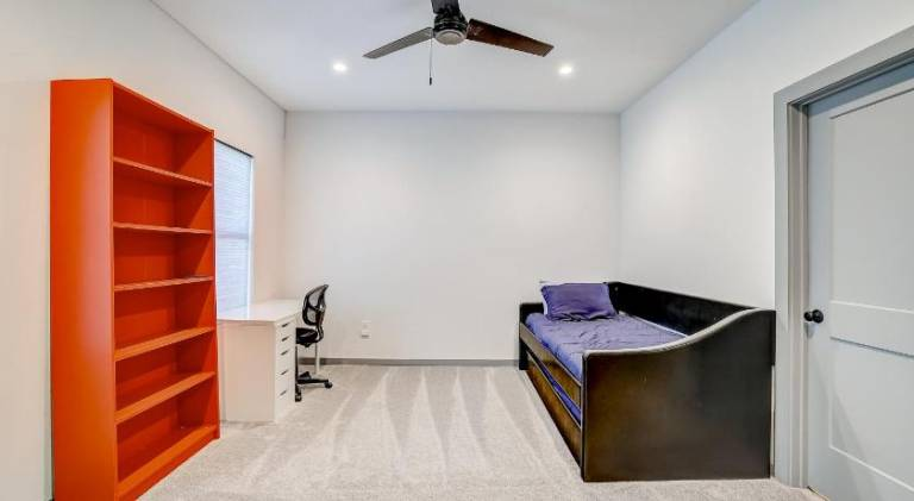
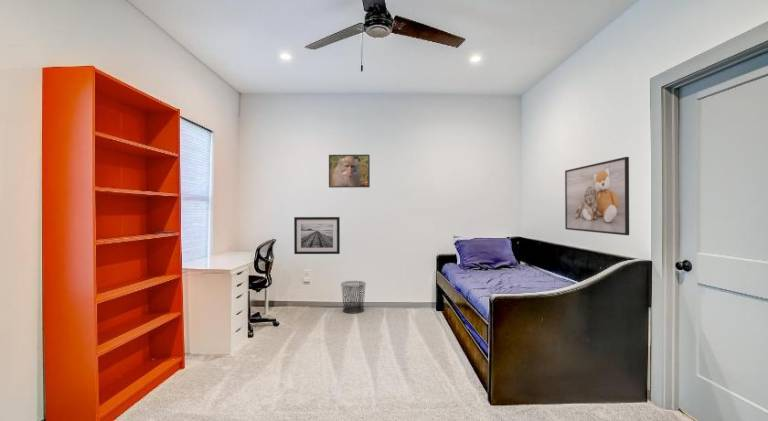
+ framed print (349, 171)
+ wall art (317, 235)
+ waste bin (353, 296)
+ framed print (592, 198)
